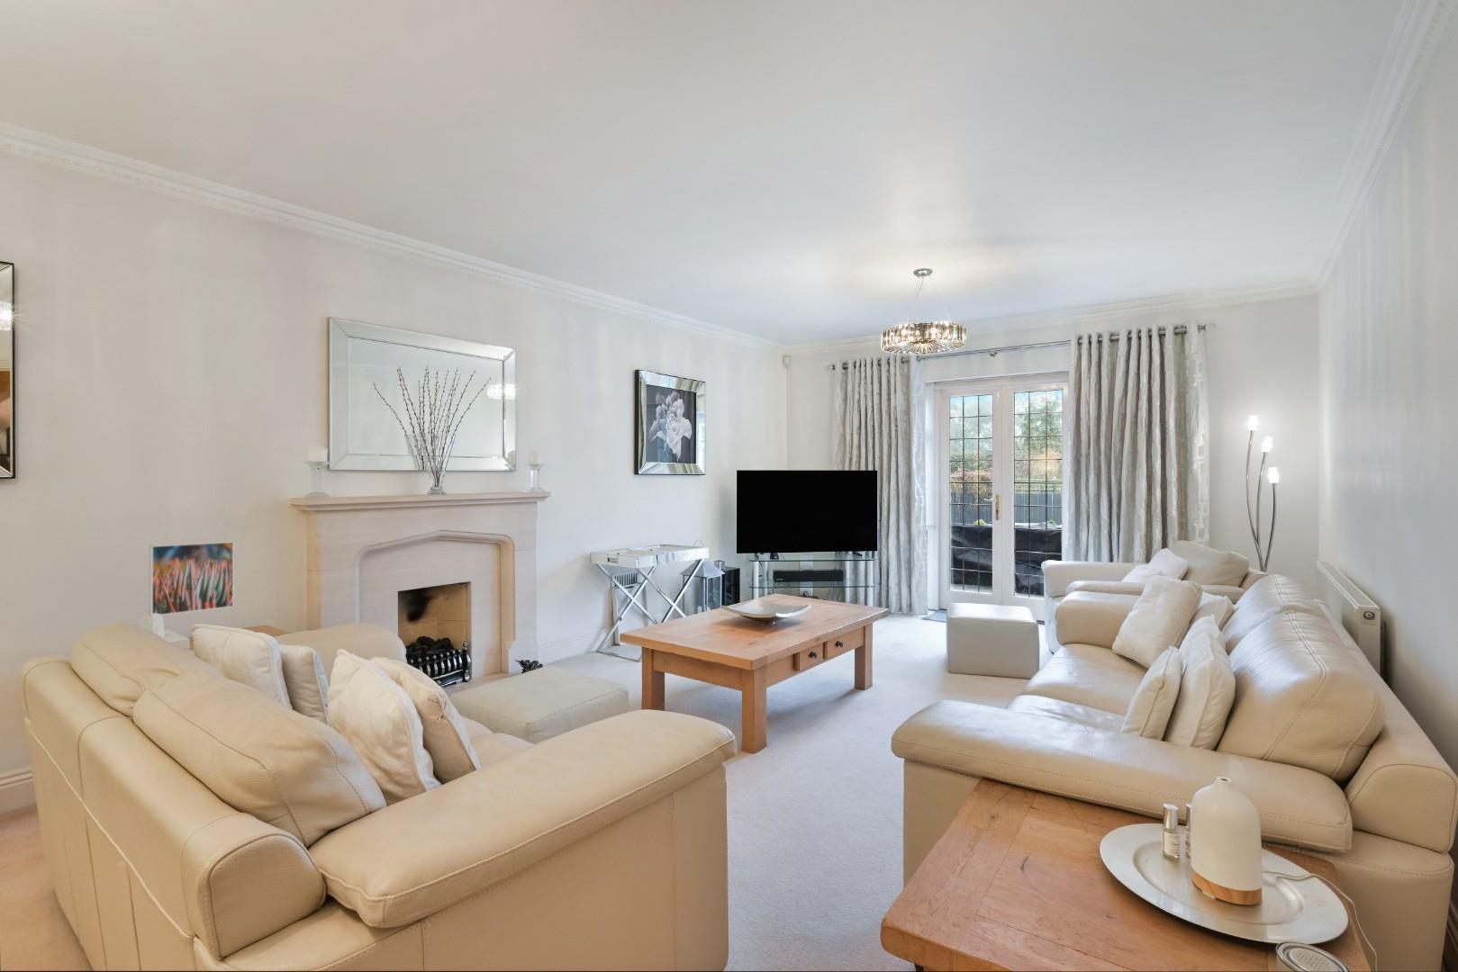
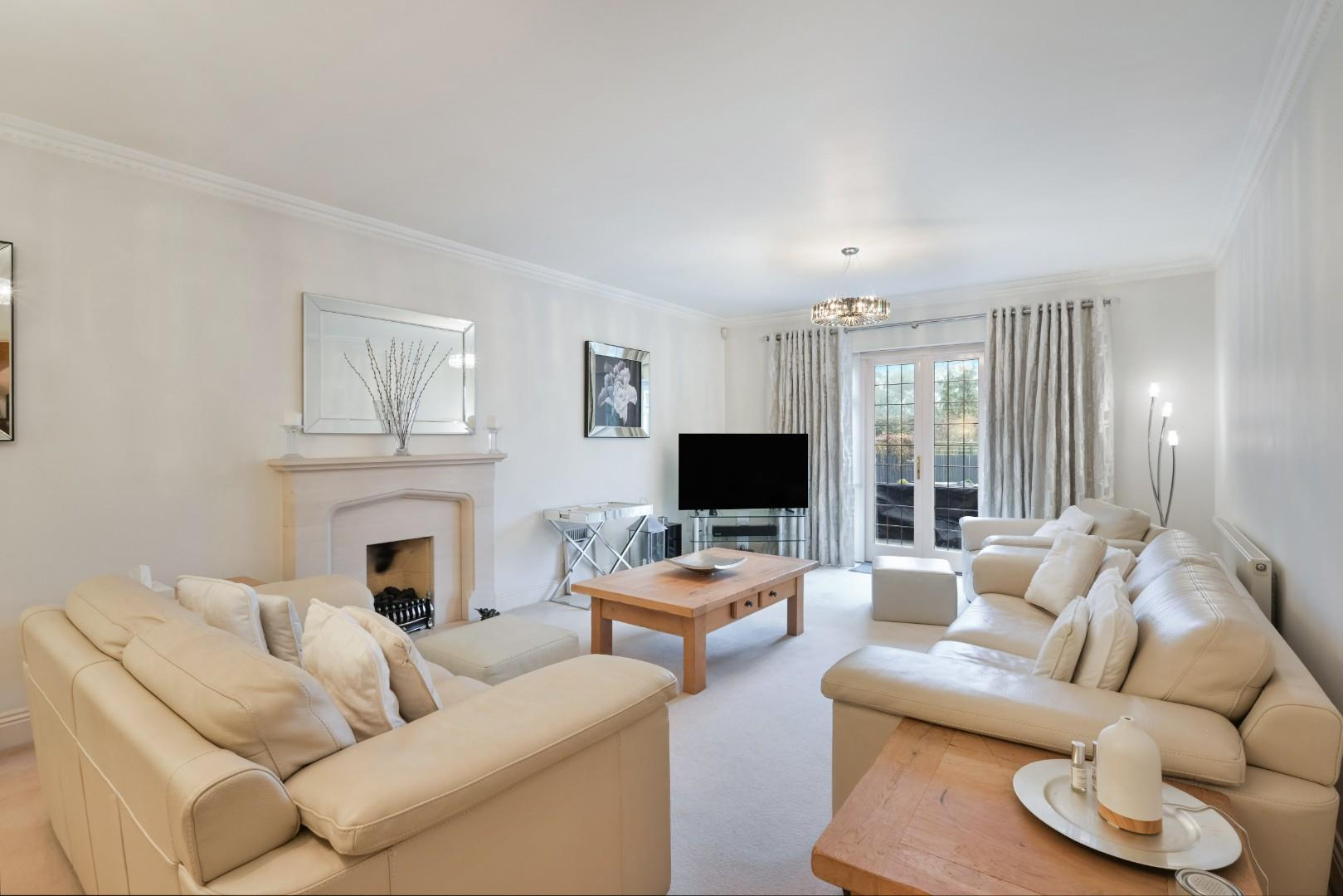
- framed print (193, 577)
